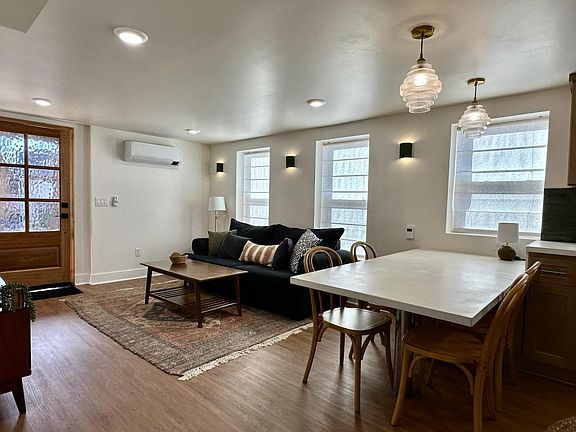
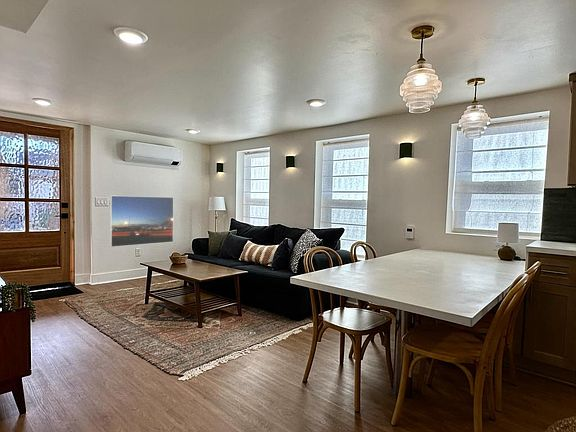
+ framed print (143, 220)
